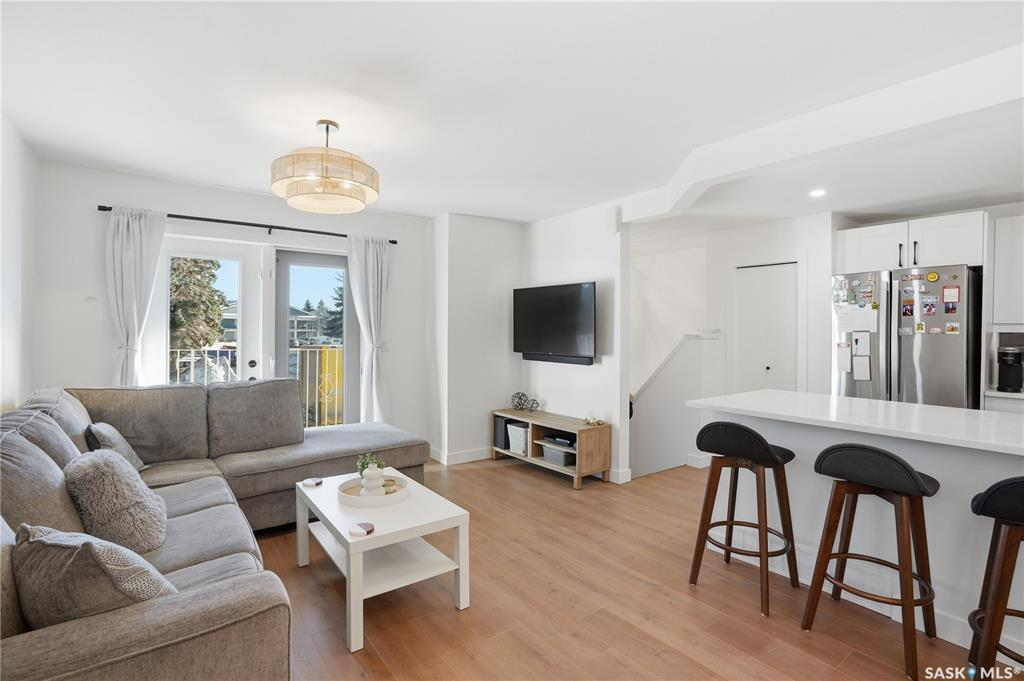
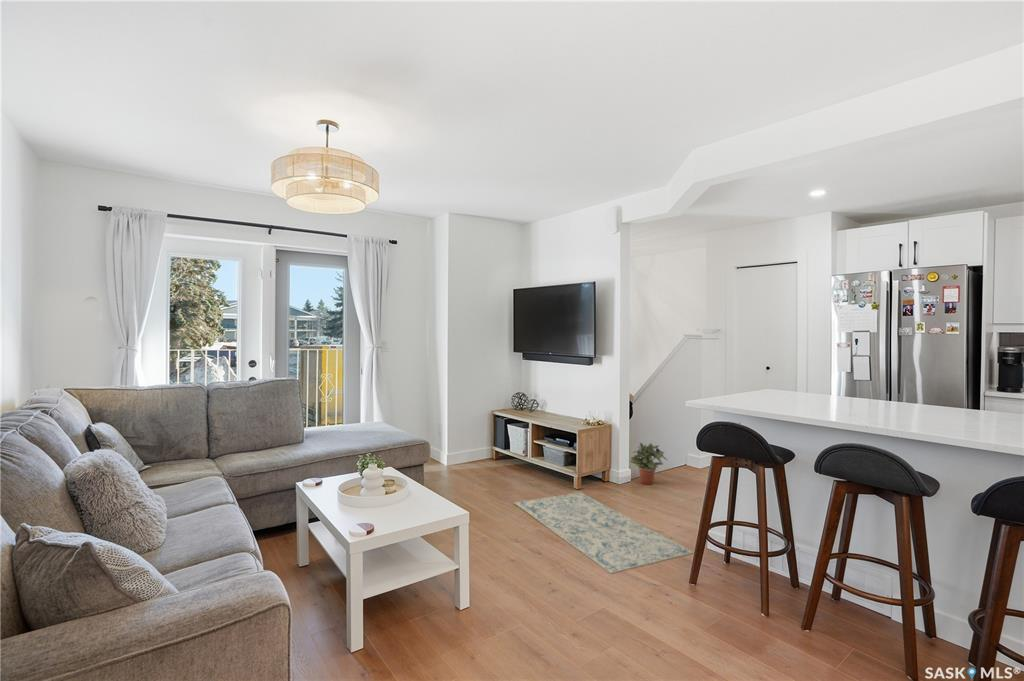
+ rug (592, 524)
+ potted plant (647, 462)
